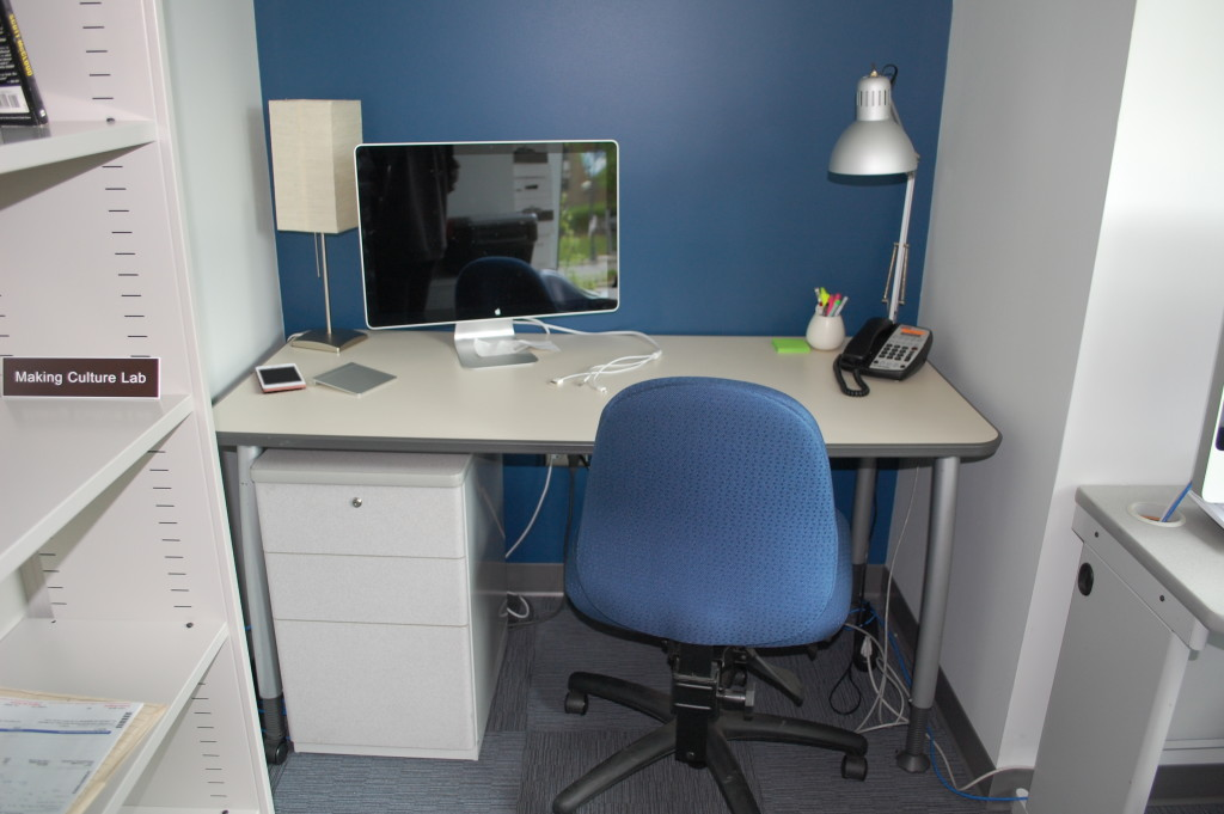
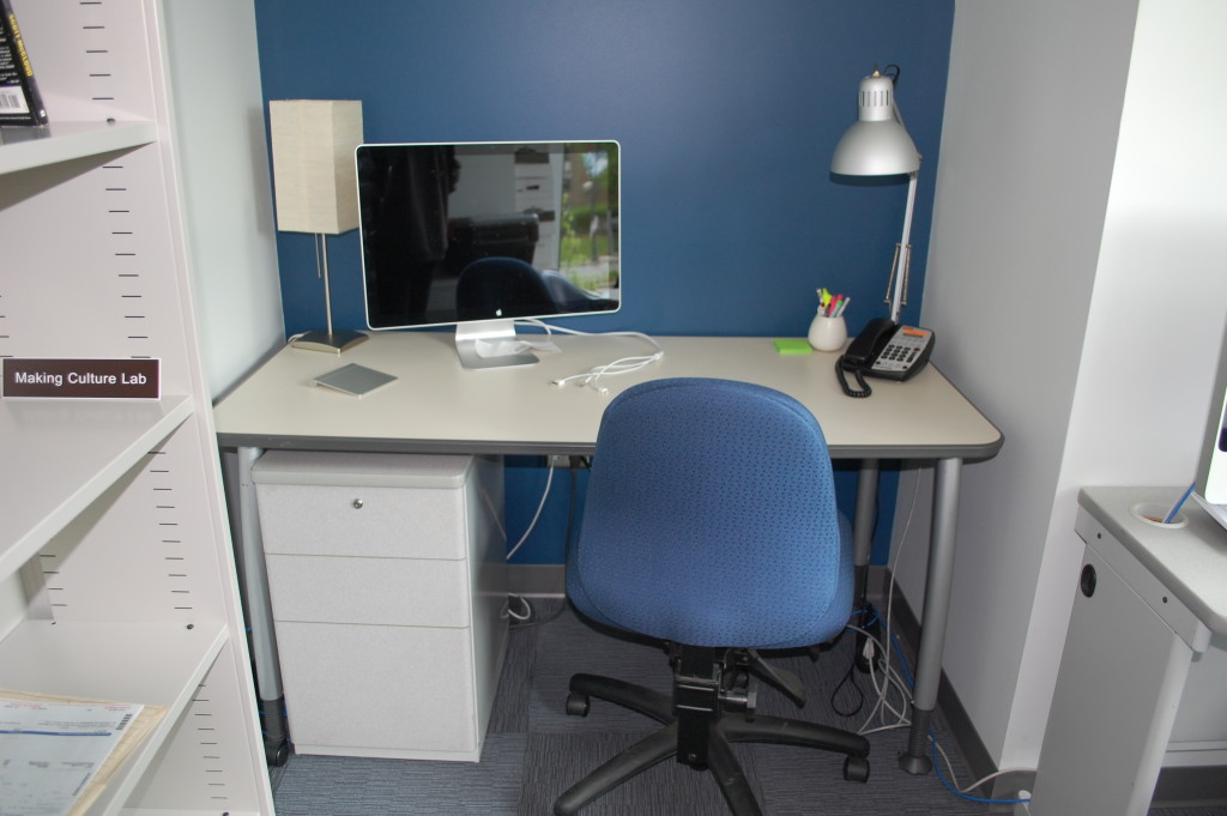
- cell phone (280, 377)
